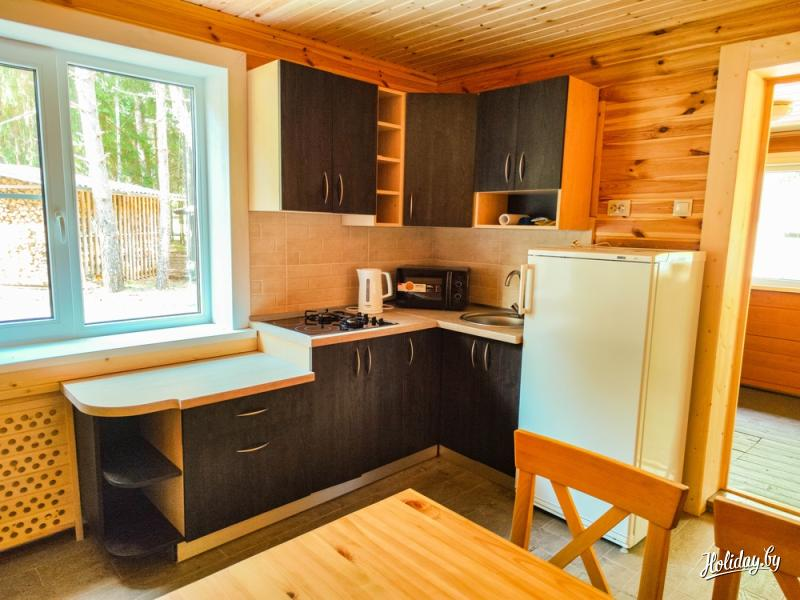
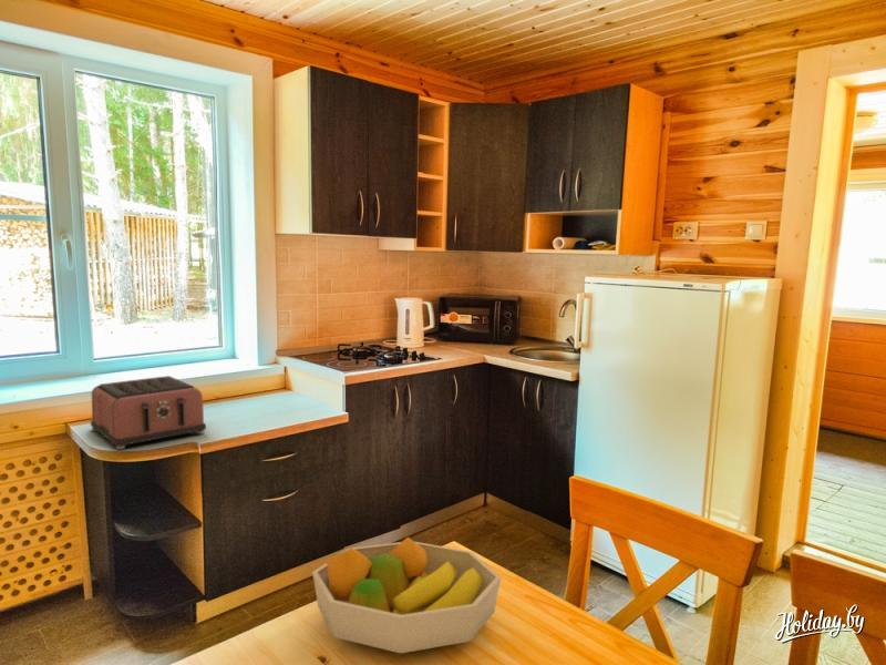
+ toaster (148, 409)
+ fruit bowl (406, 586)
